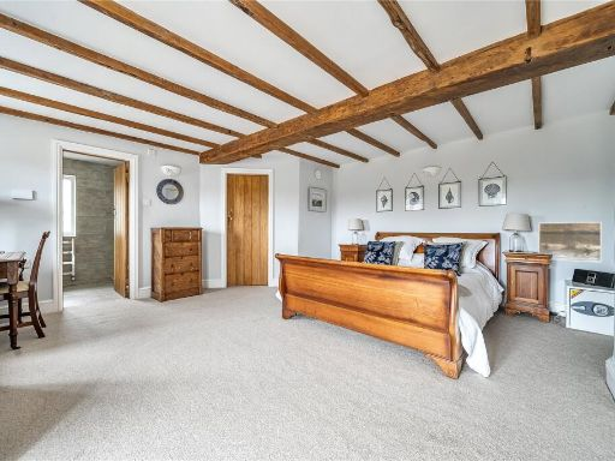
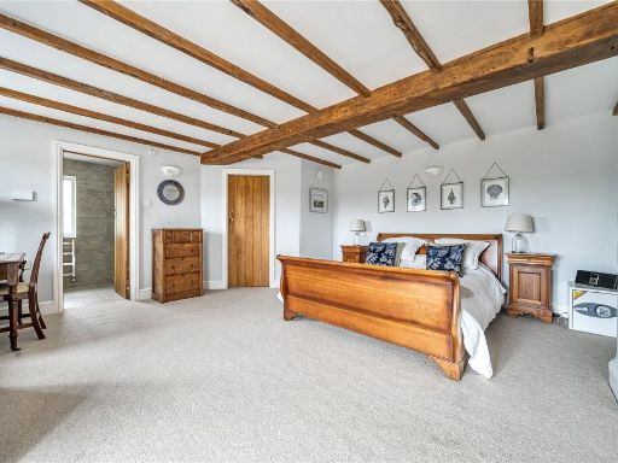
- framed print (568, 241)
